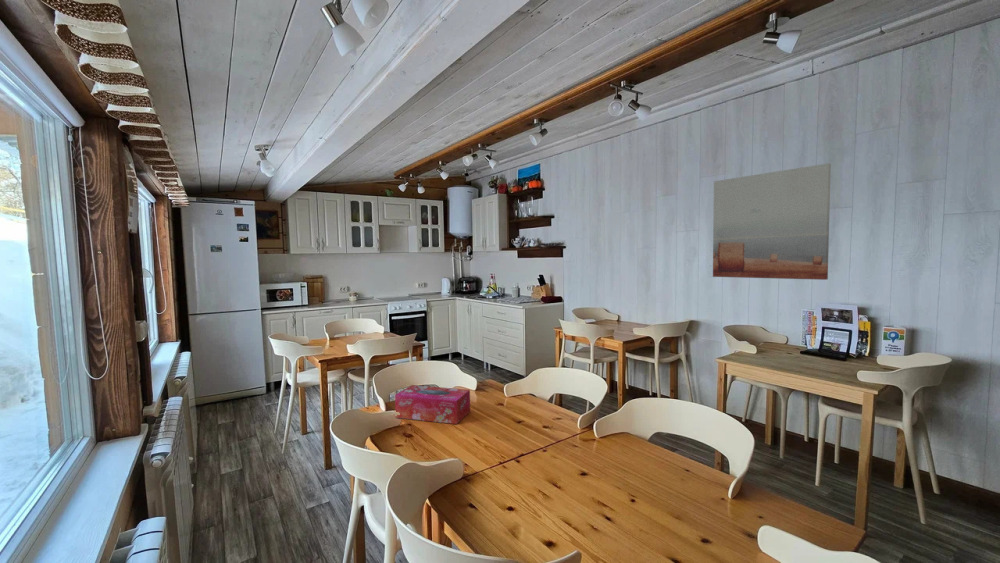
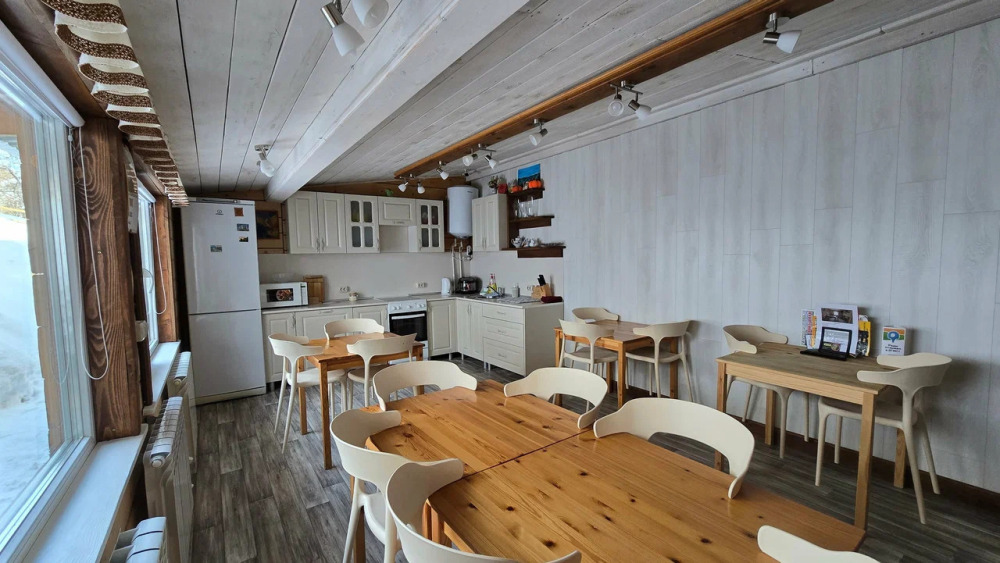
- wall art (765, 226)
- tissue box (433, 403)
